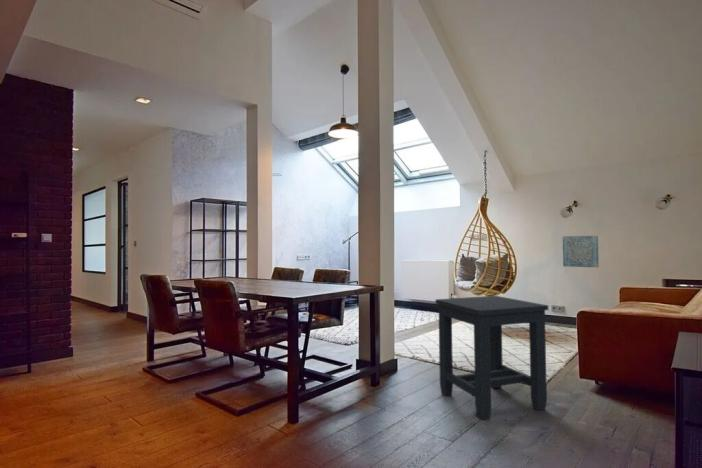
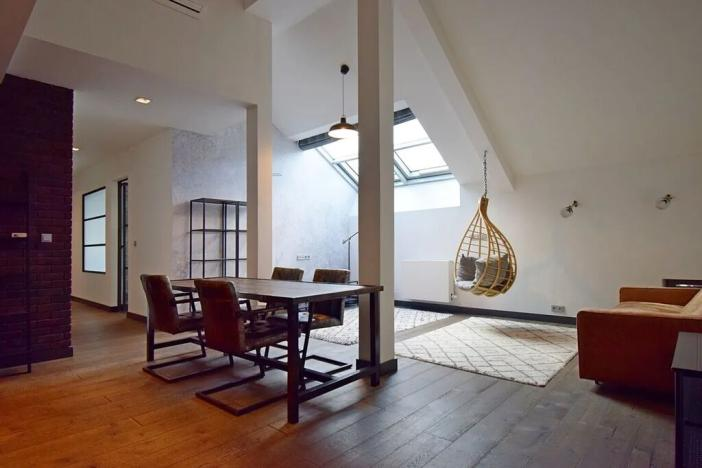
- side table (489, 351)
- wall art (580, 251)
